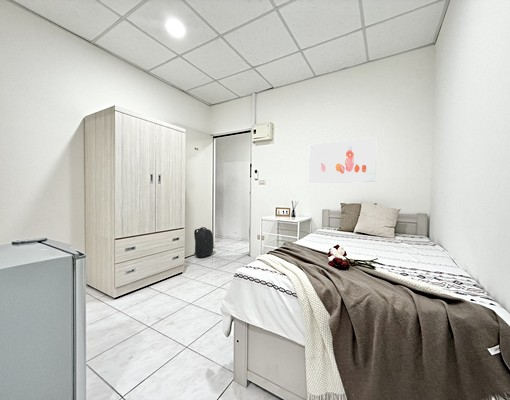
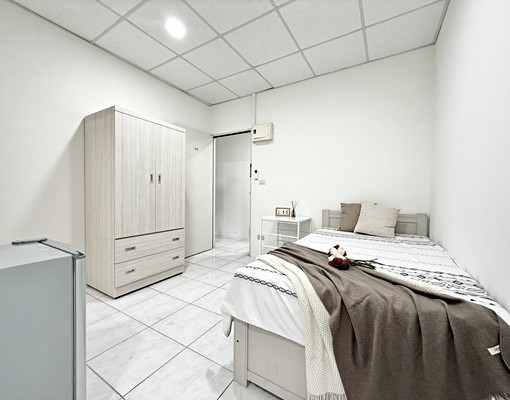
- backpack (202, 241)
- wall art (340, 162)
